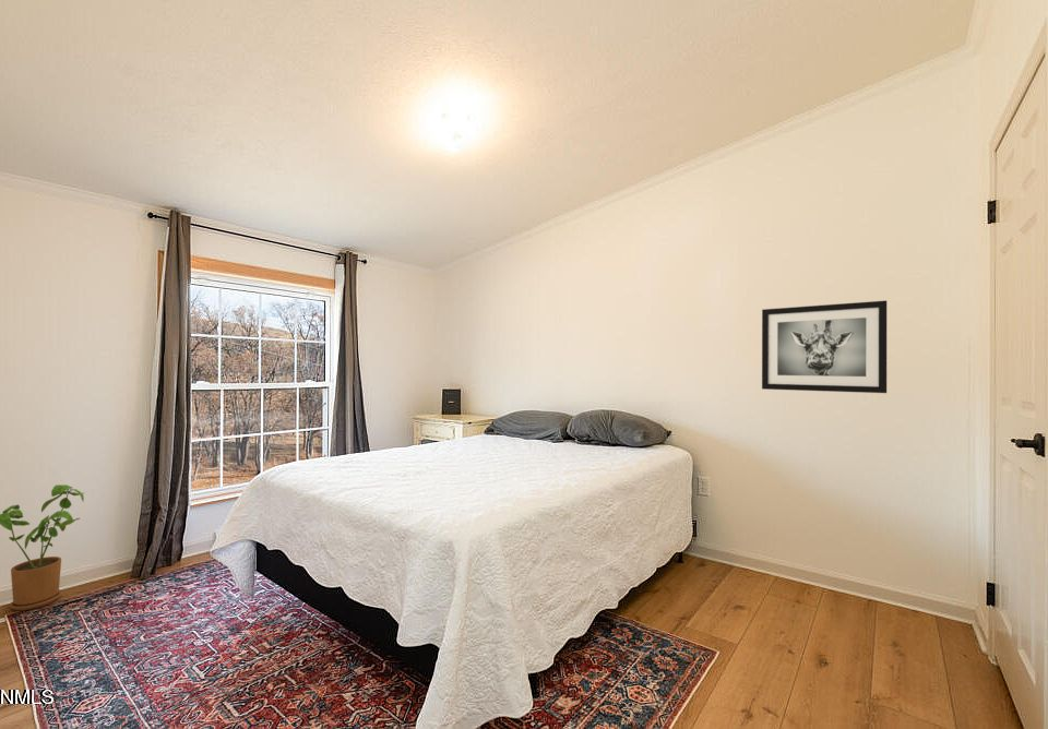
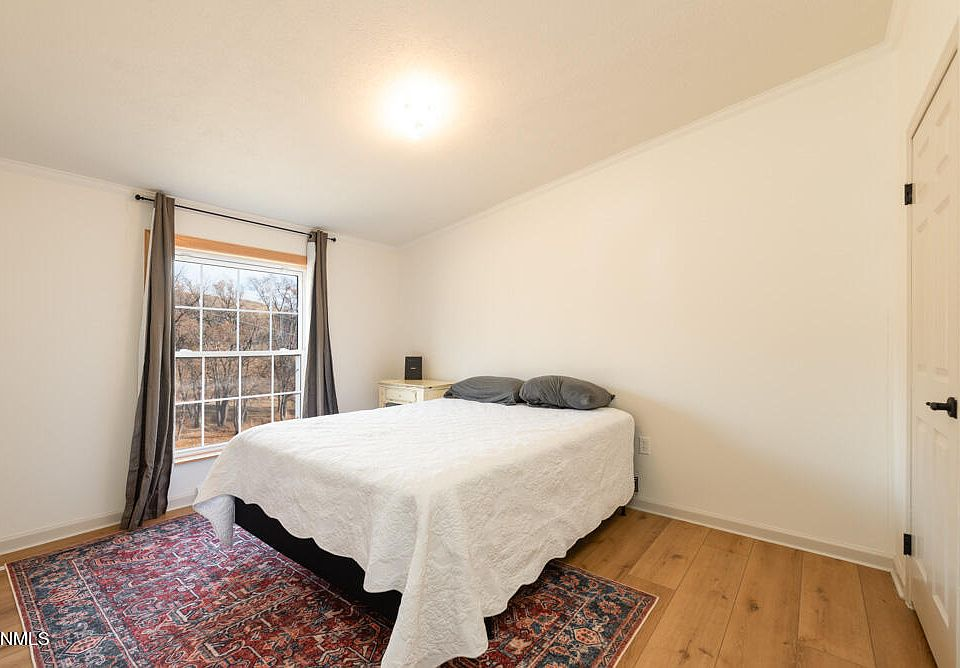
- house plant (41, 545)
- wall art (820, 348)
